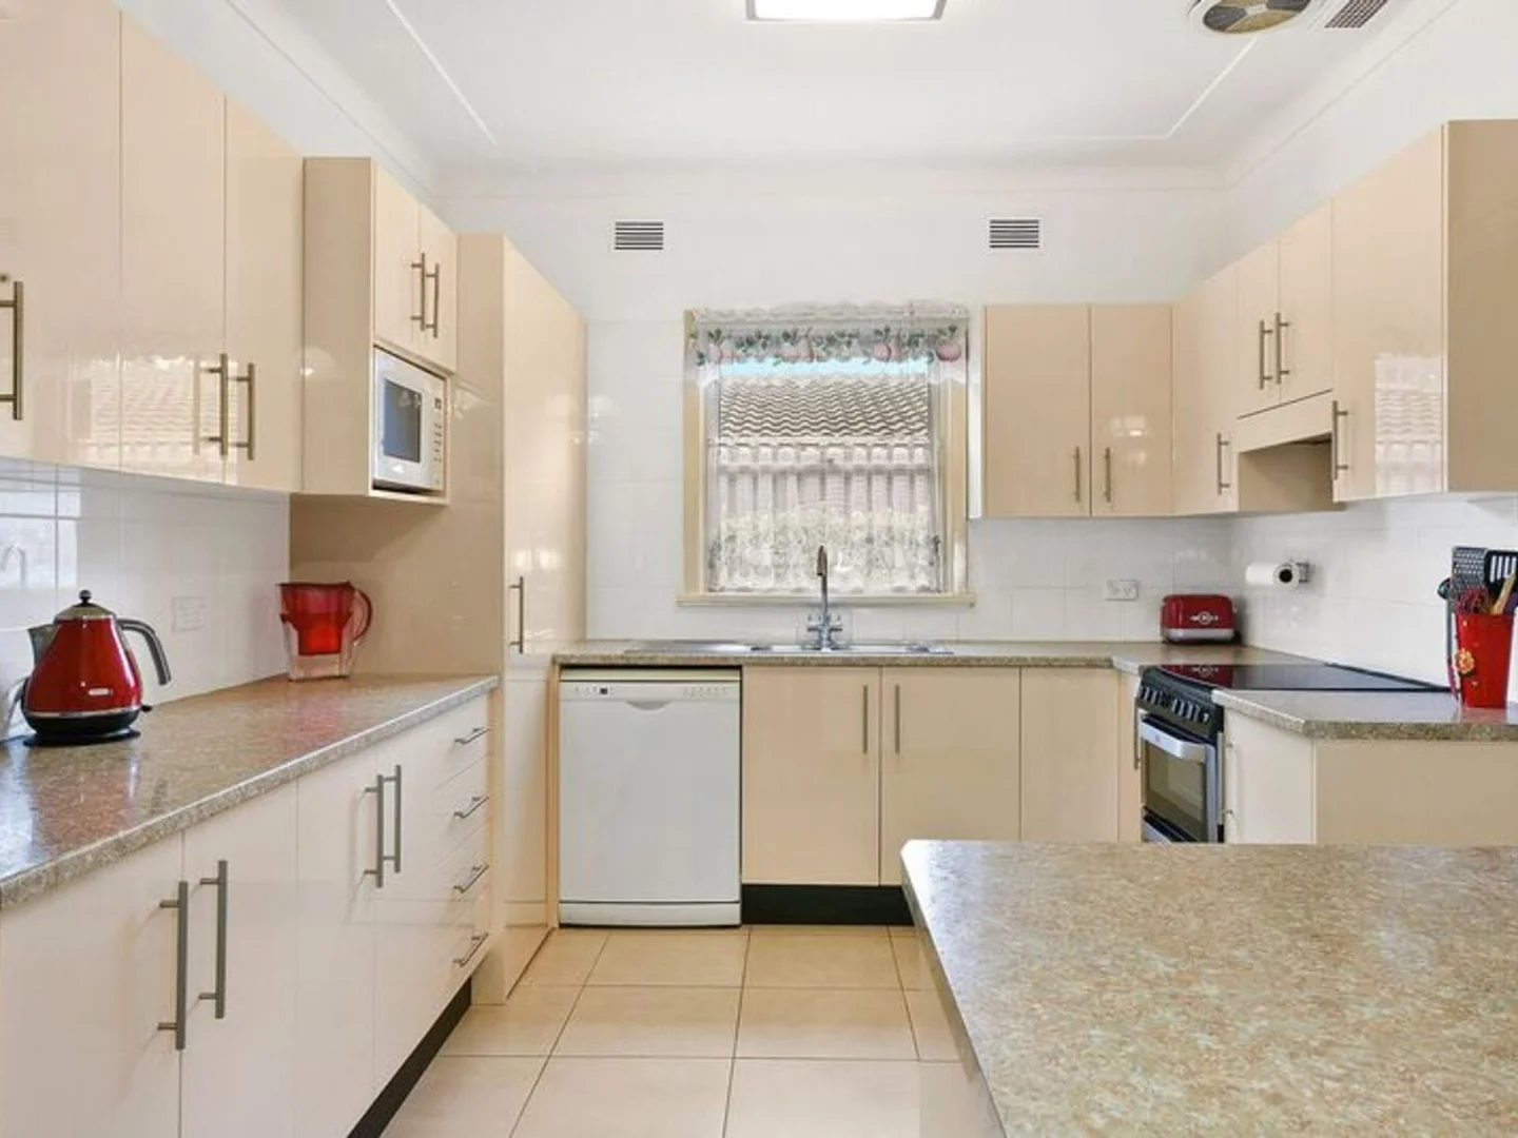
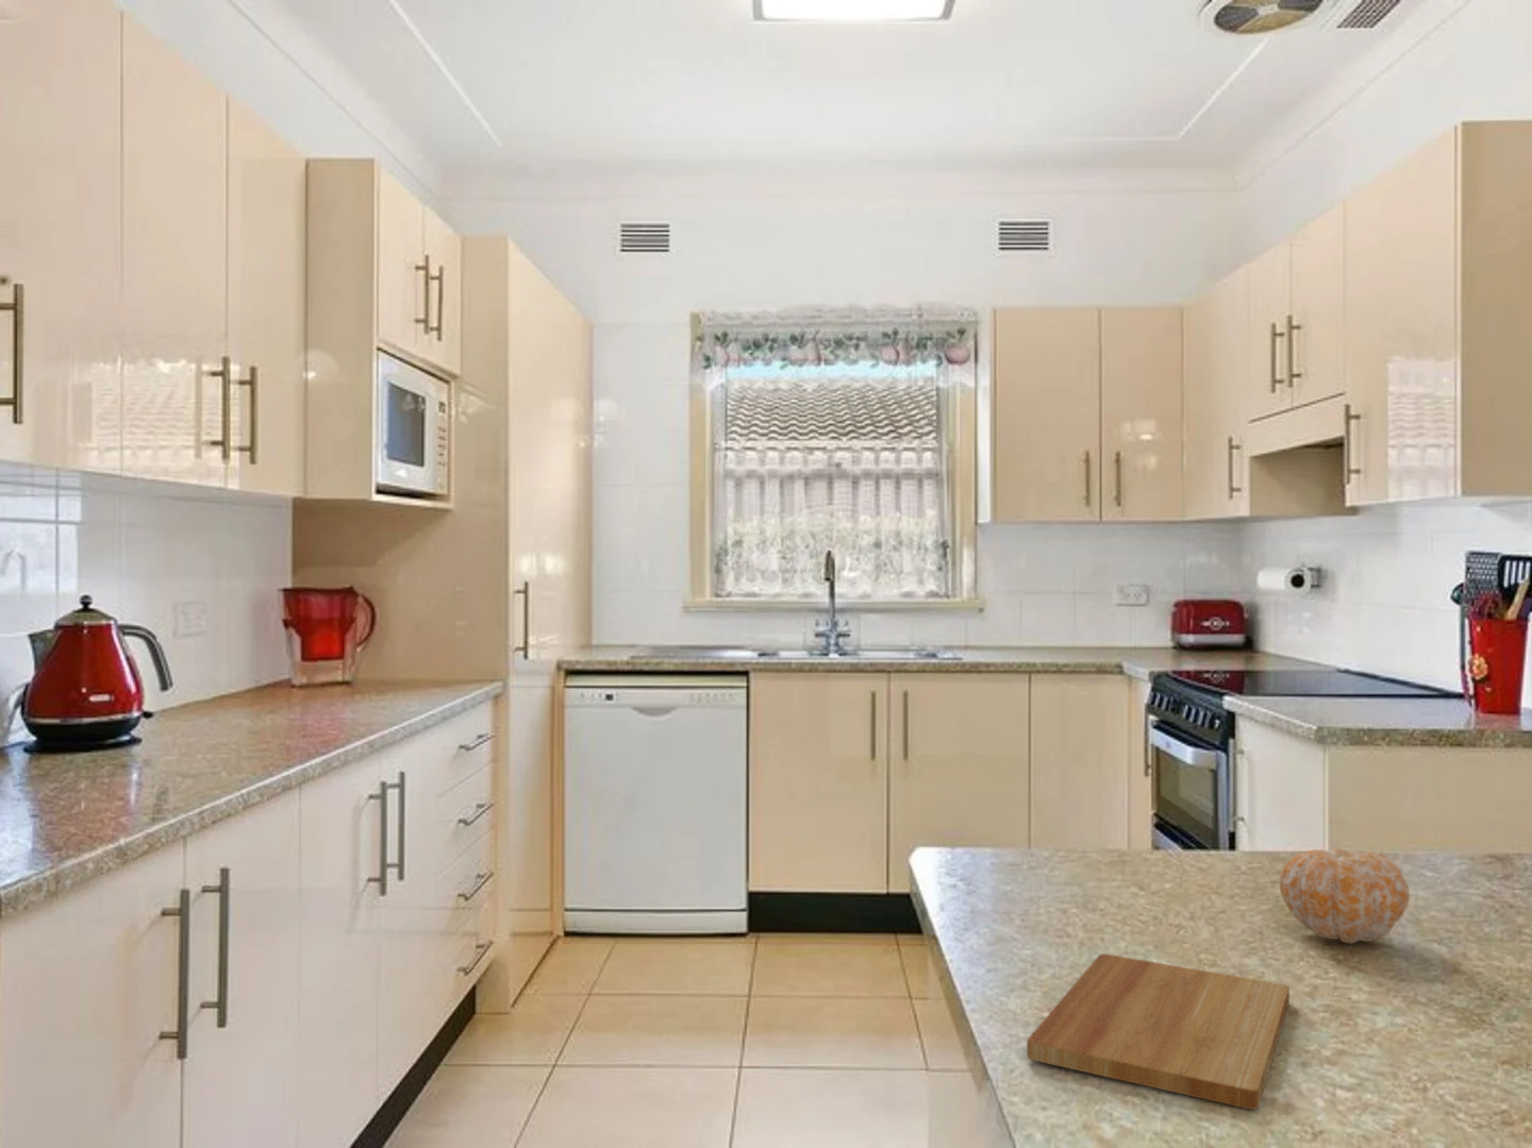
+ fruit (1344, 892)
+ cutting board (1166, 1019)
